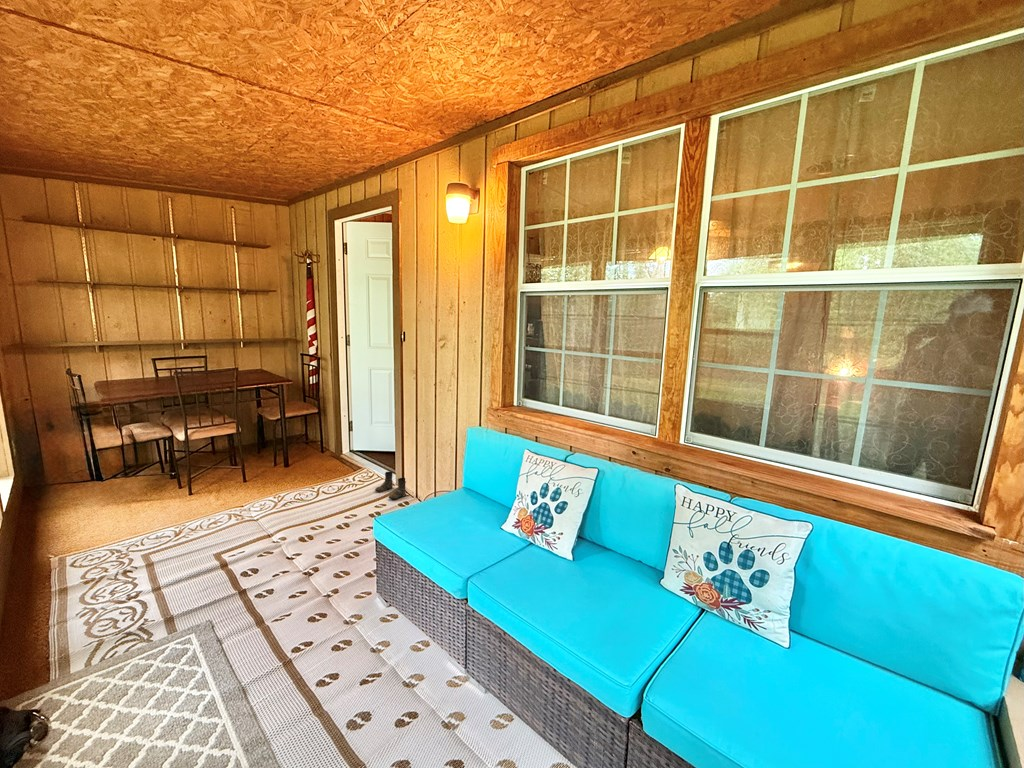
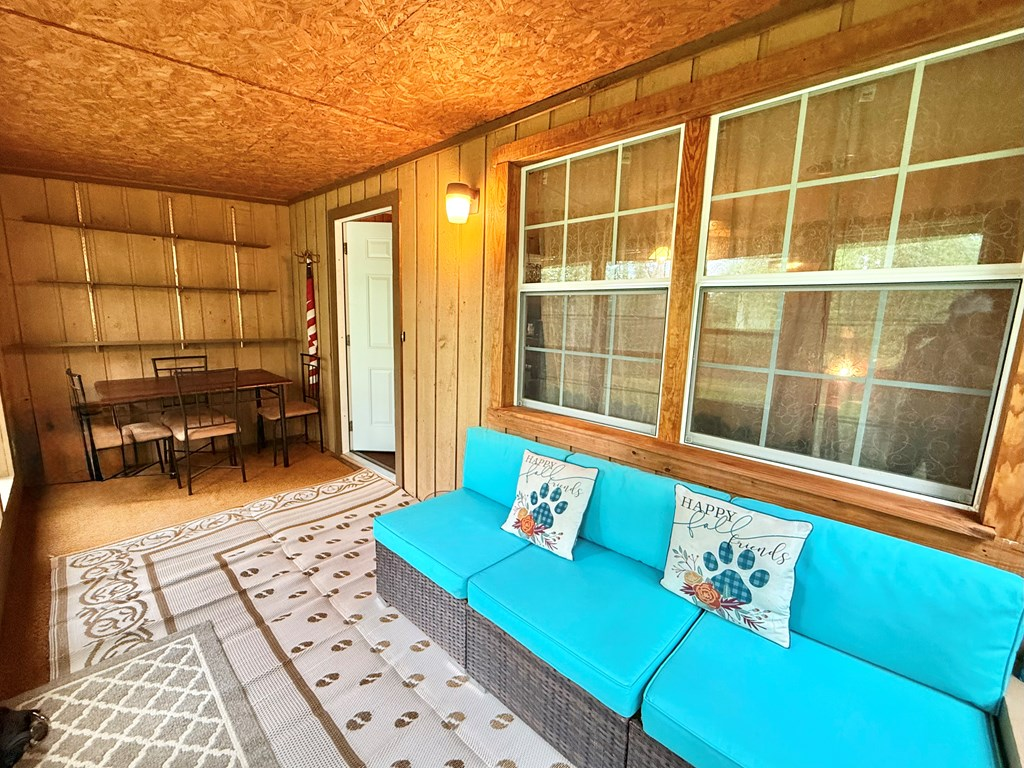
- boots (390, 485)
